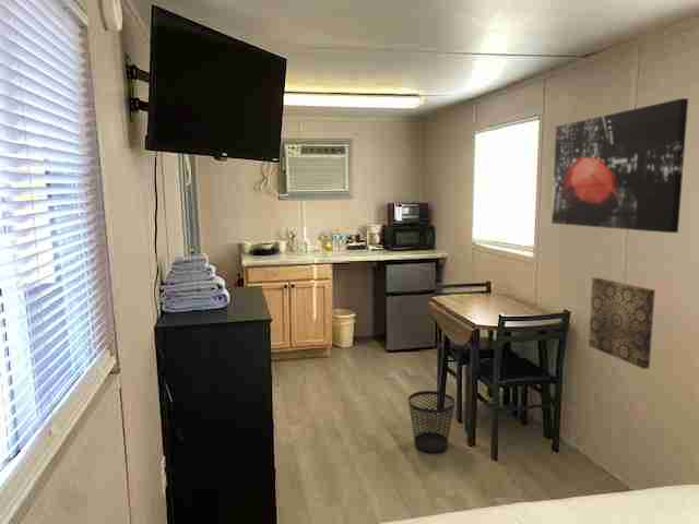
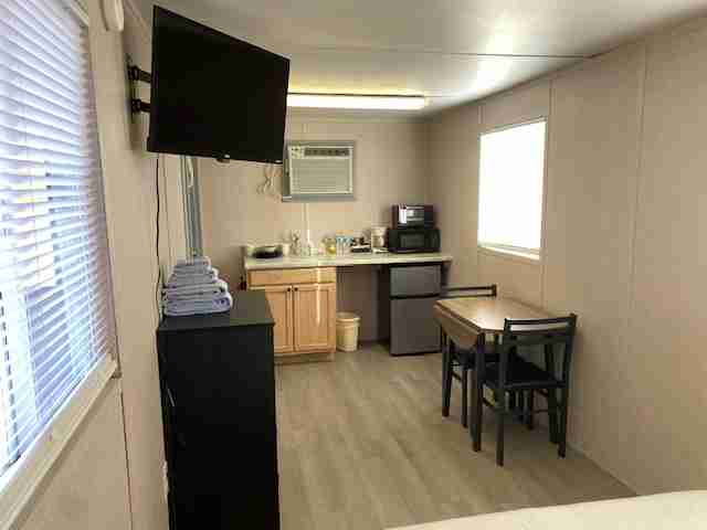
- wastebasket (430, 421)
- wall art (607, 171)
- wall art (618, 320)
